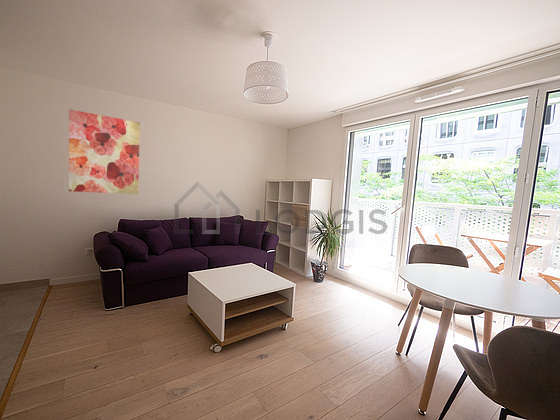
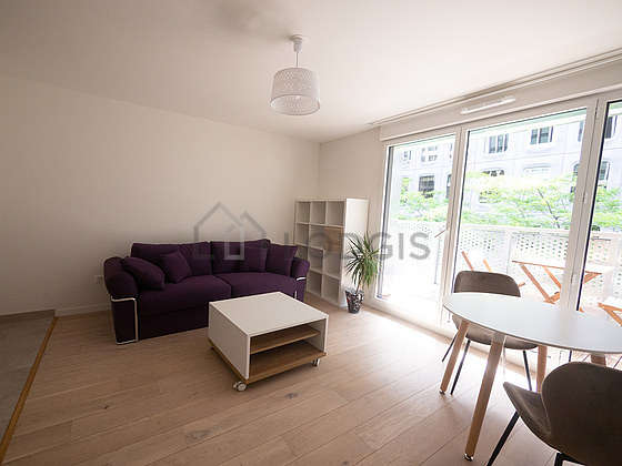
- wall art (106, 155)
